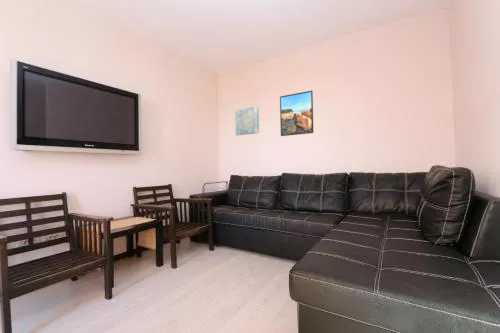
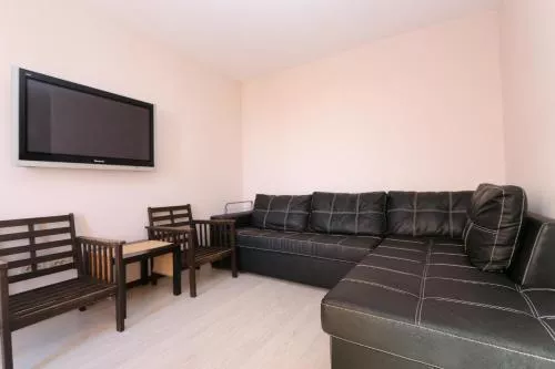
- wall art (246, 121)
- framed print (296, 114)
